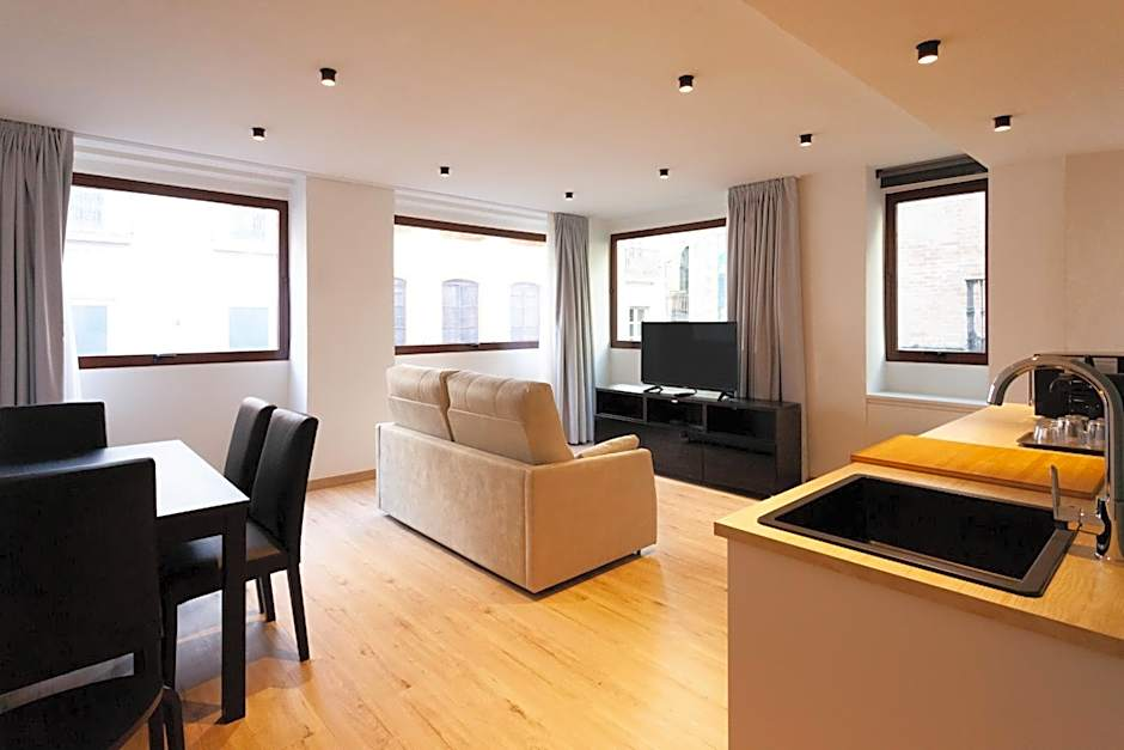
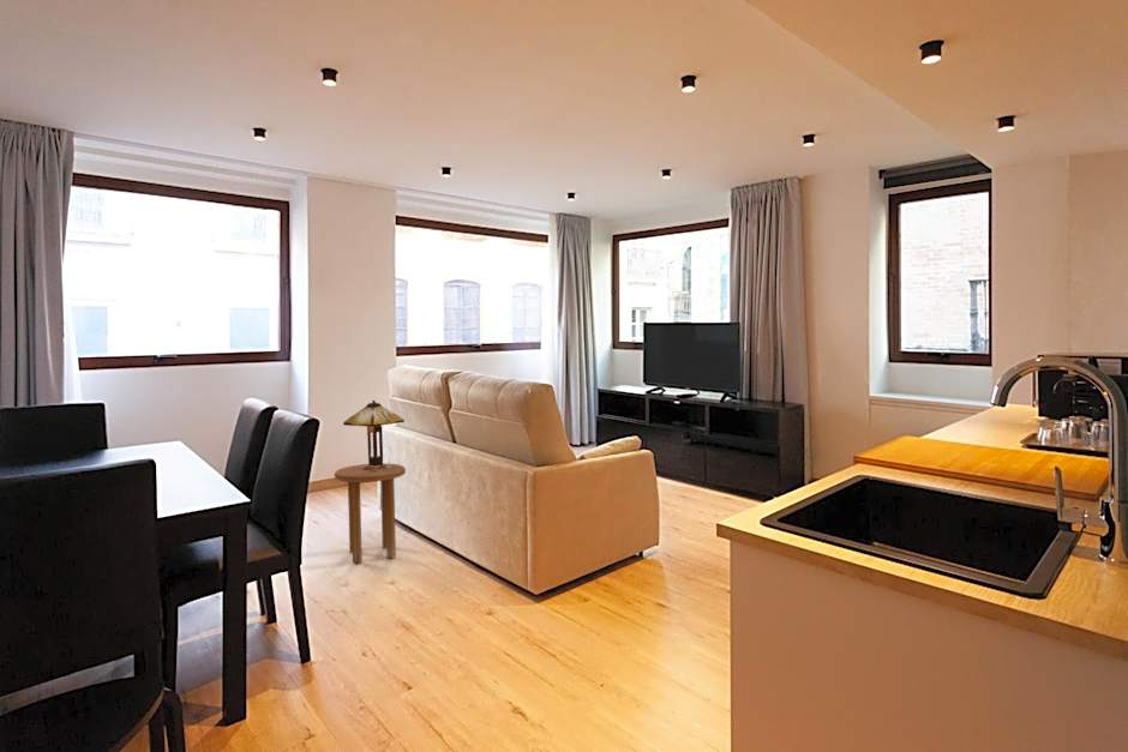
+ side table (382, 511)
+ table lamp (373, 434)
